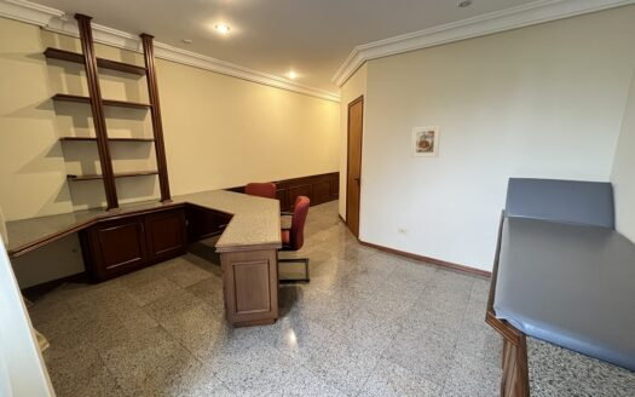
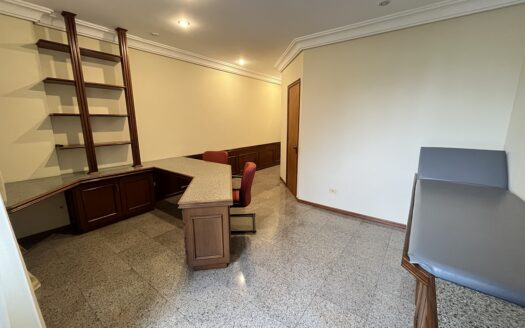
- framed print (425, 142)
